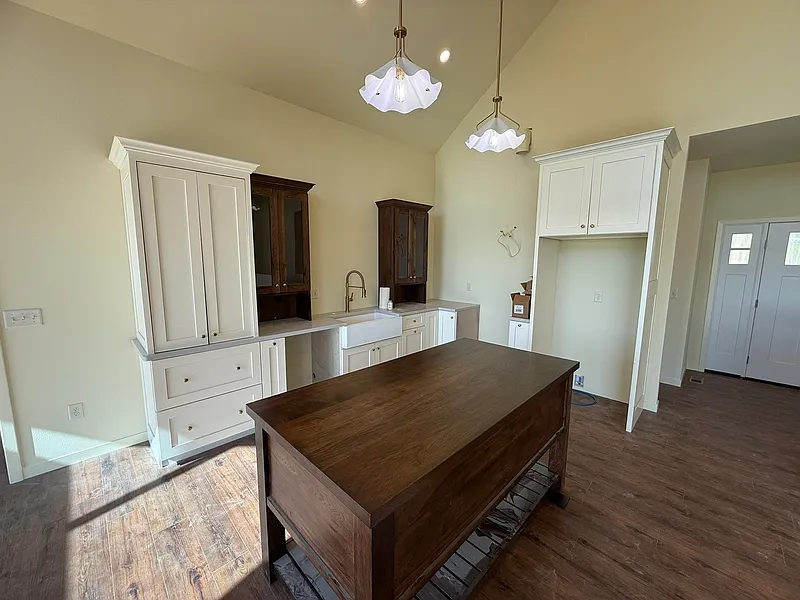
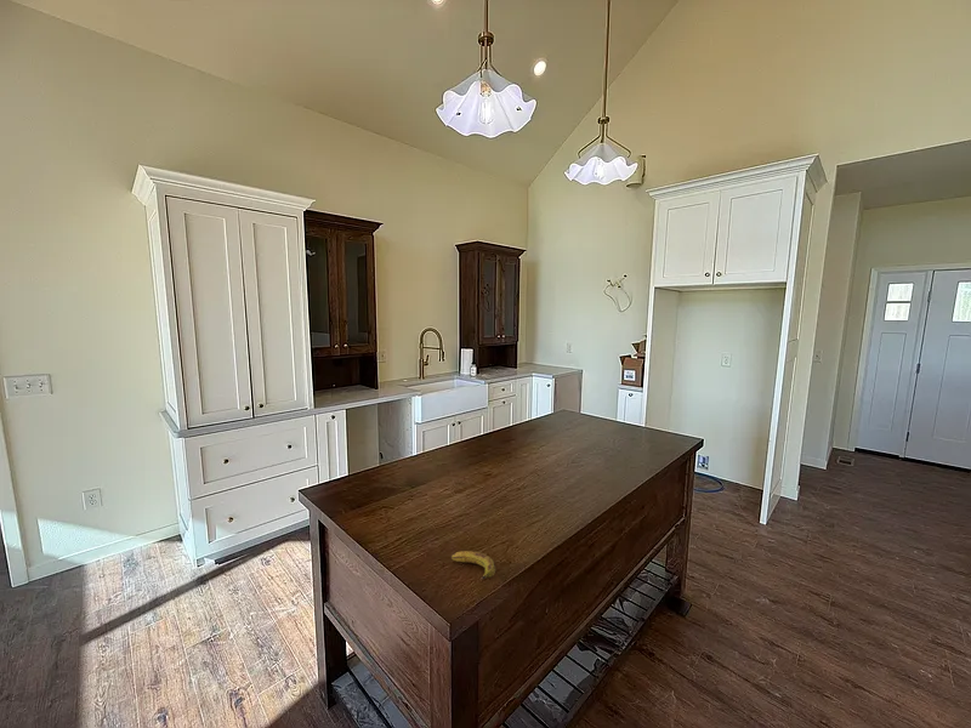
+ banana (472, 562)
